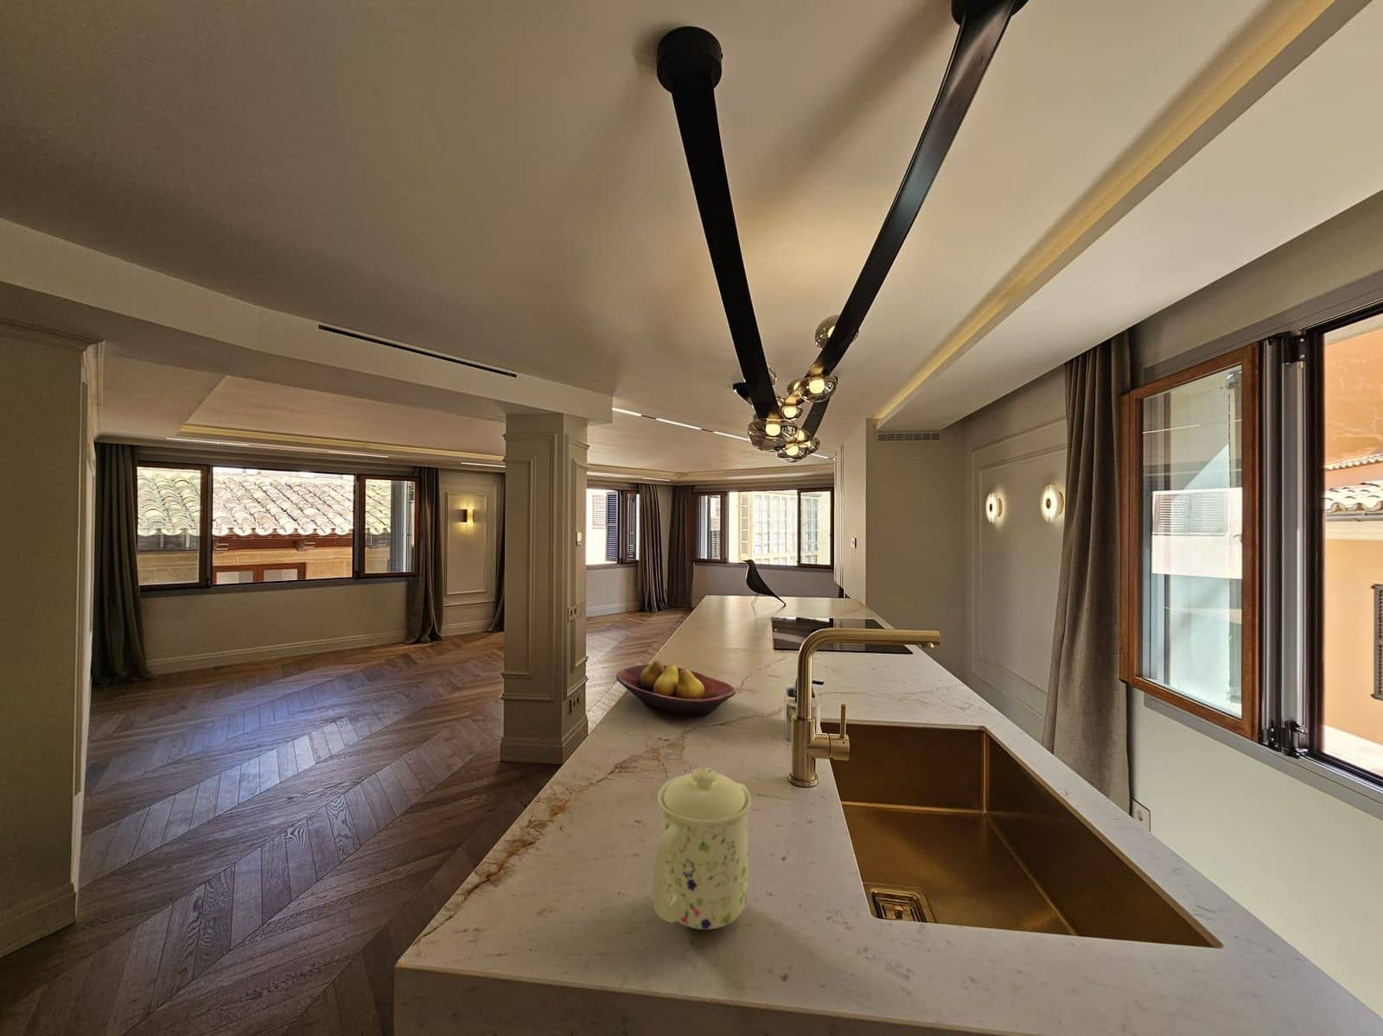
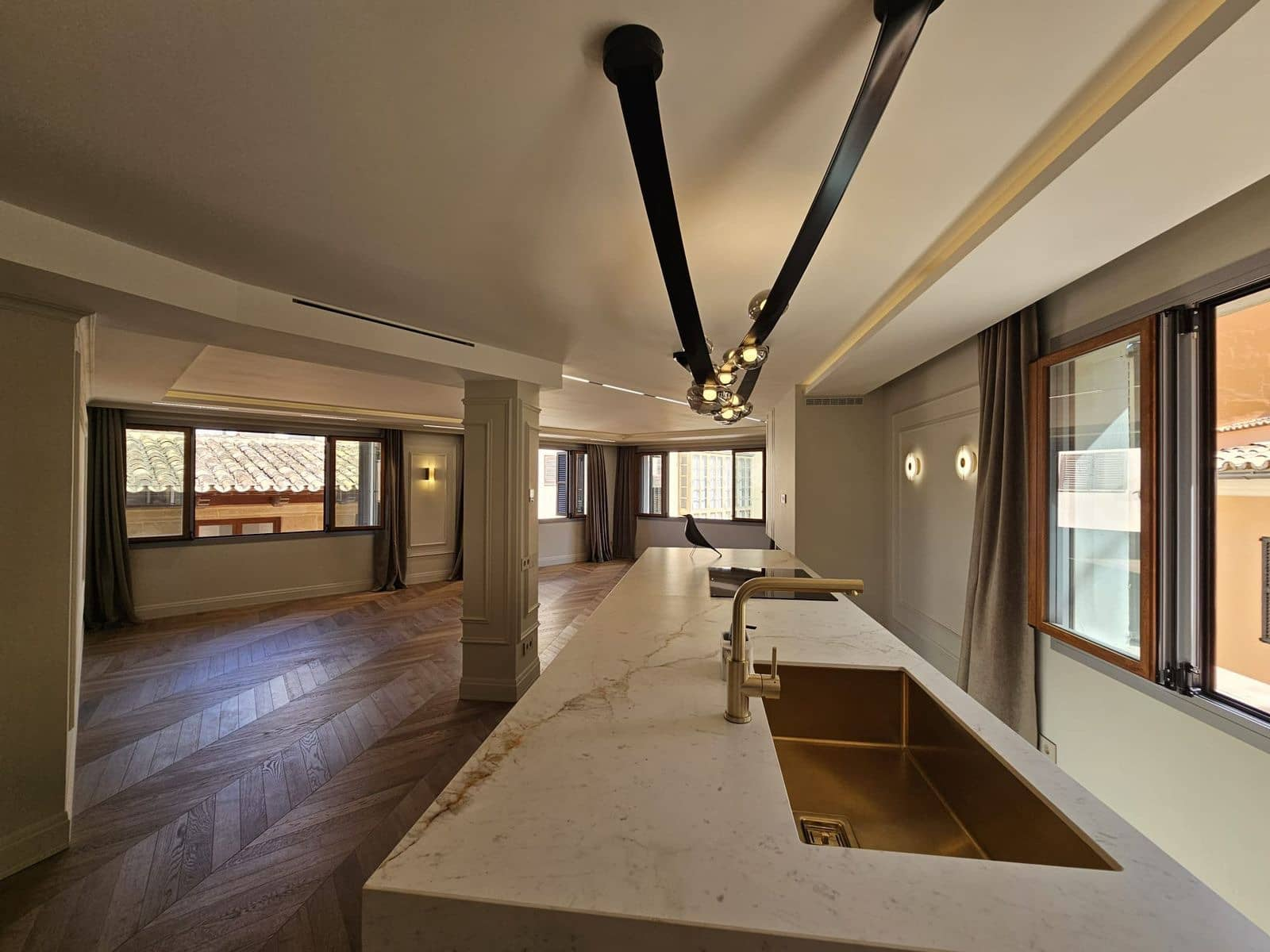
- fruit bowl (673, 683)
- mug (700, 844)
